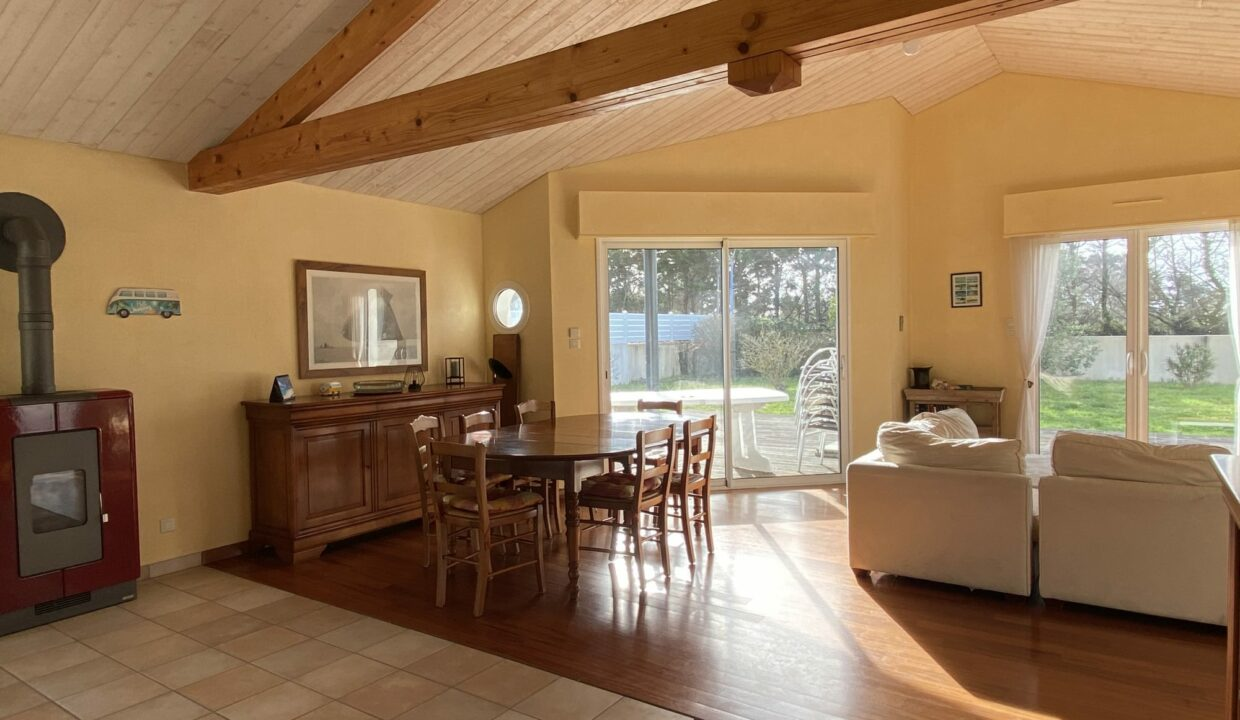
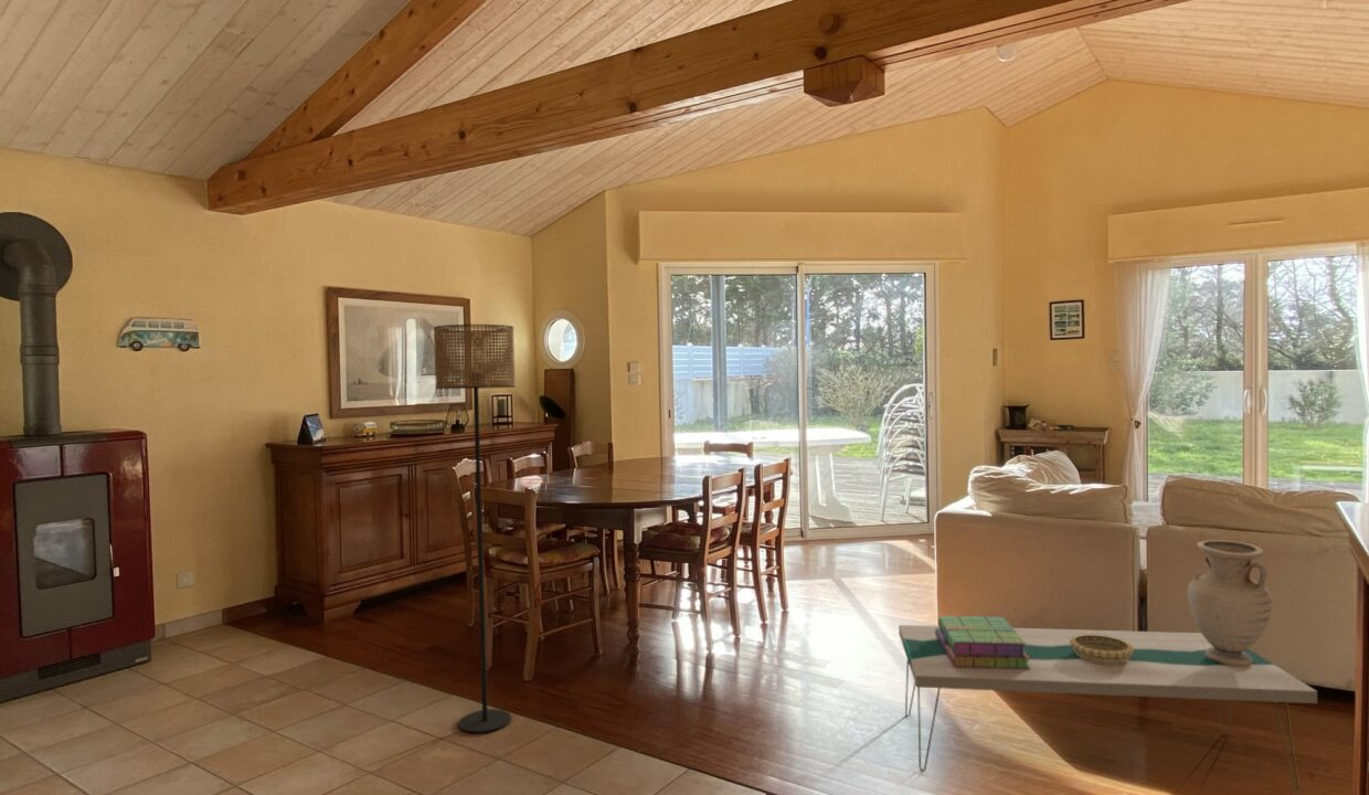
+ decorative bowl (1101, 648)
+ stack of books (979, 639)
+ vase (1228, 602)
+ floor lamp (479, 524)
+ coffee table (1081, 693)
